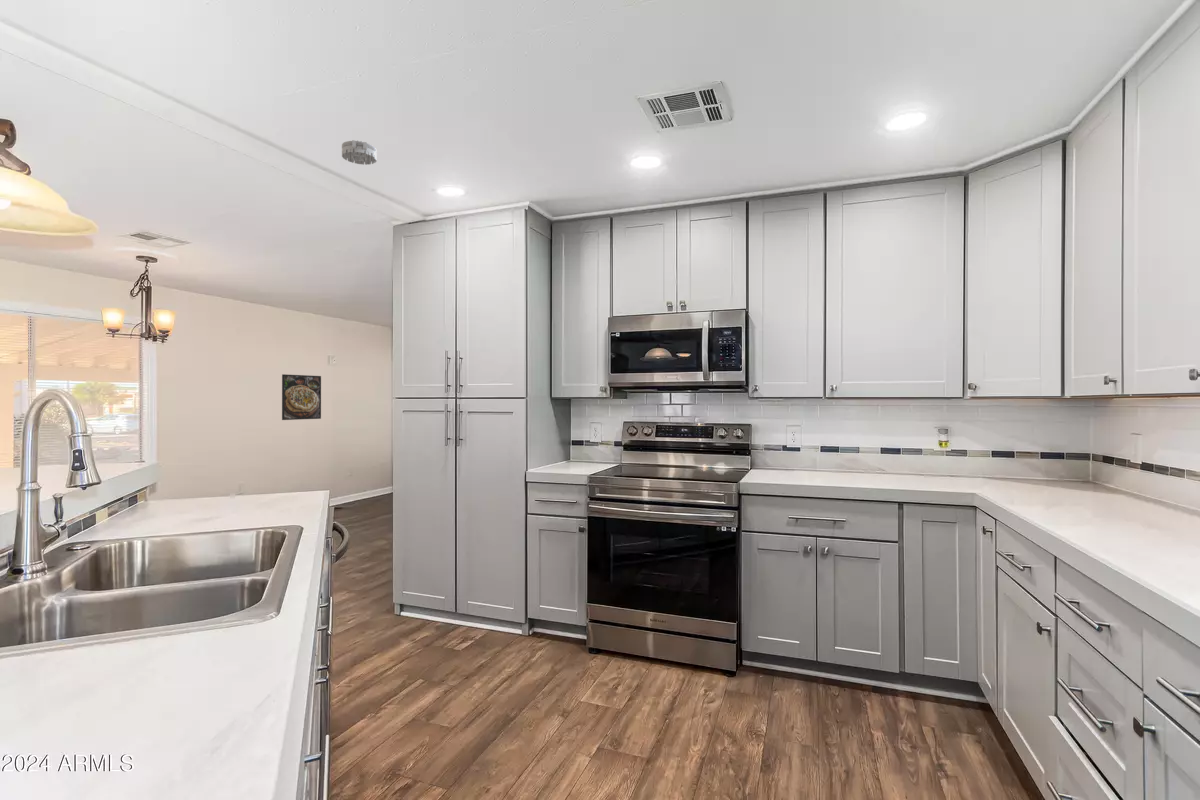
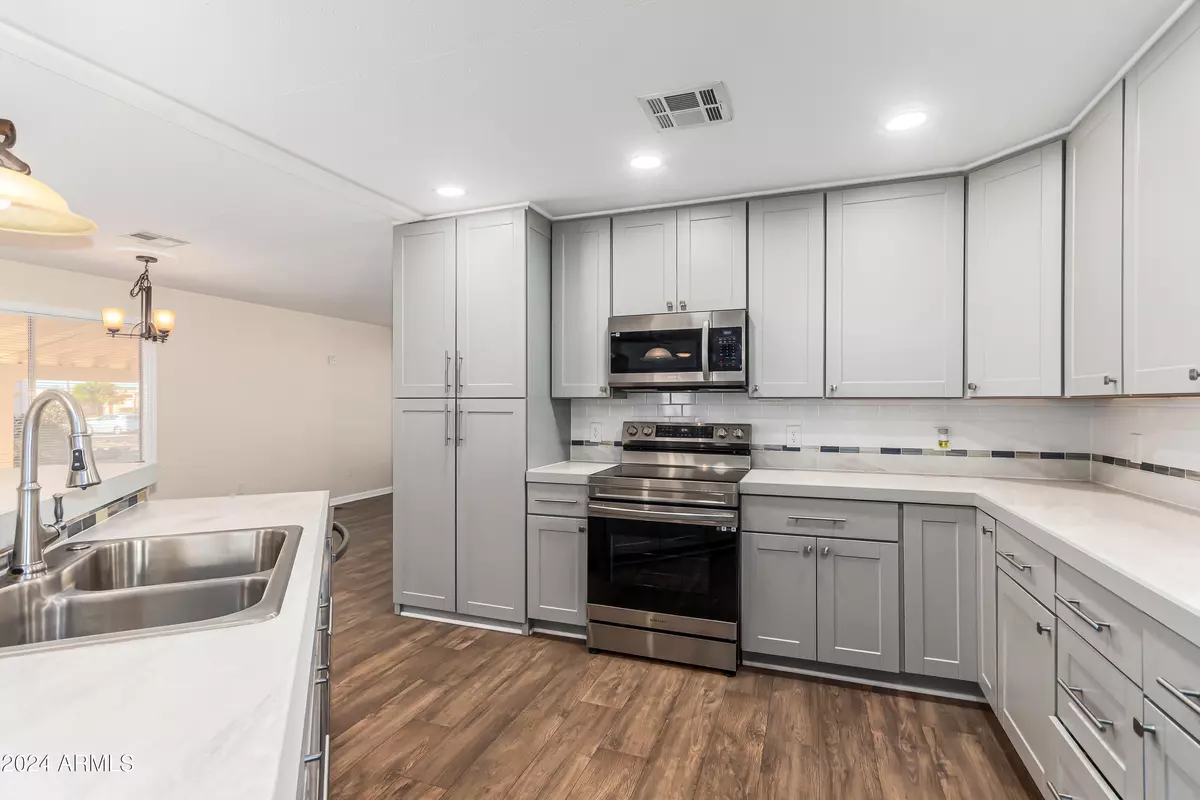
- smoke detector (359, 152)
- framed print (302, 397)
